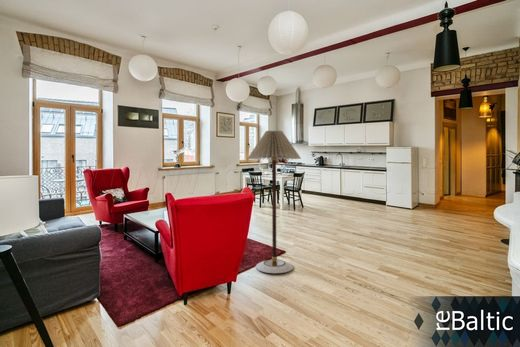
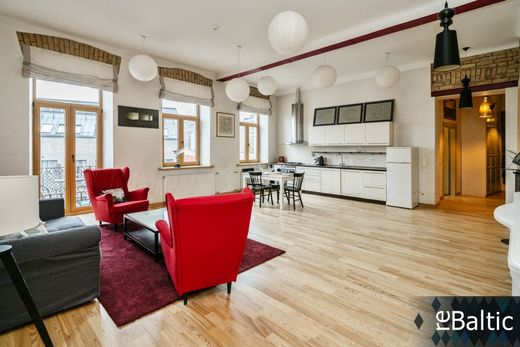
- floor lamp (274, 198)
